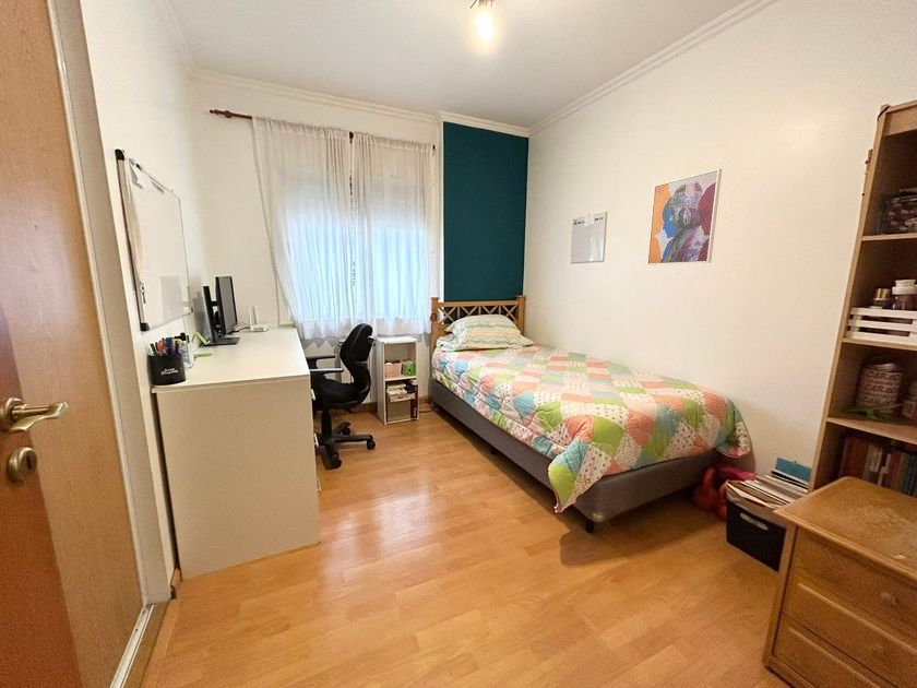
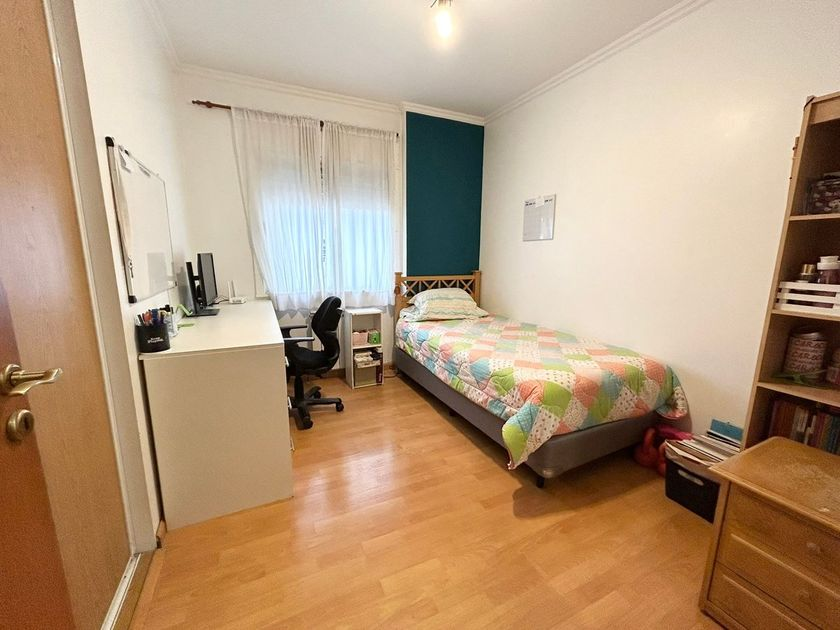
- wall art (680, 222)
